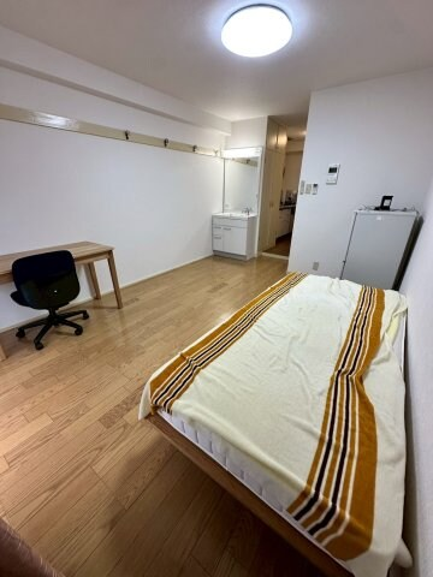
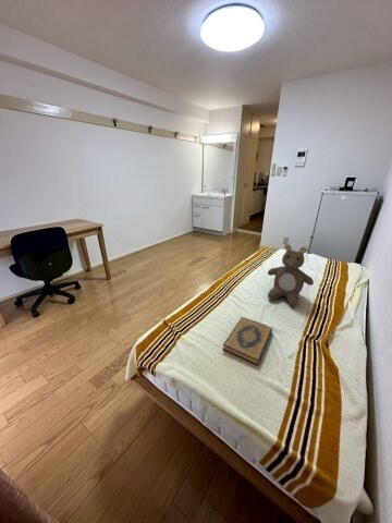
+ hardback book (248, 338)
+ teddy bear (289, 273)
